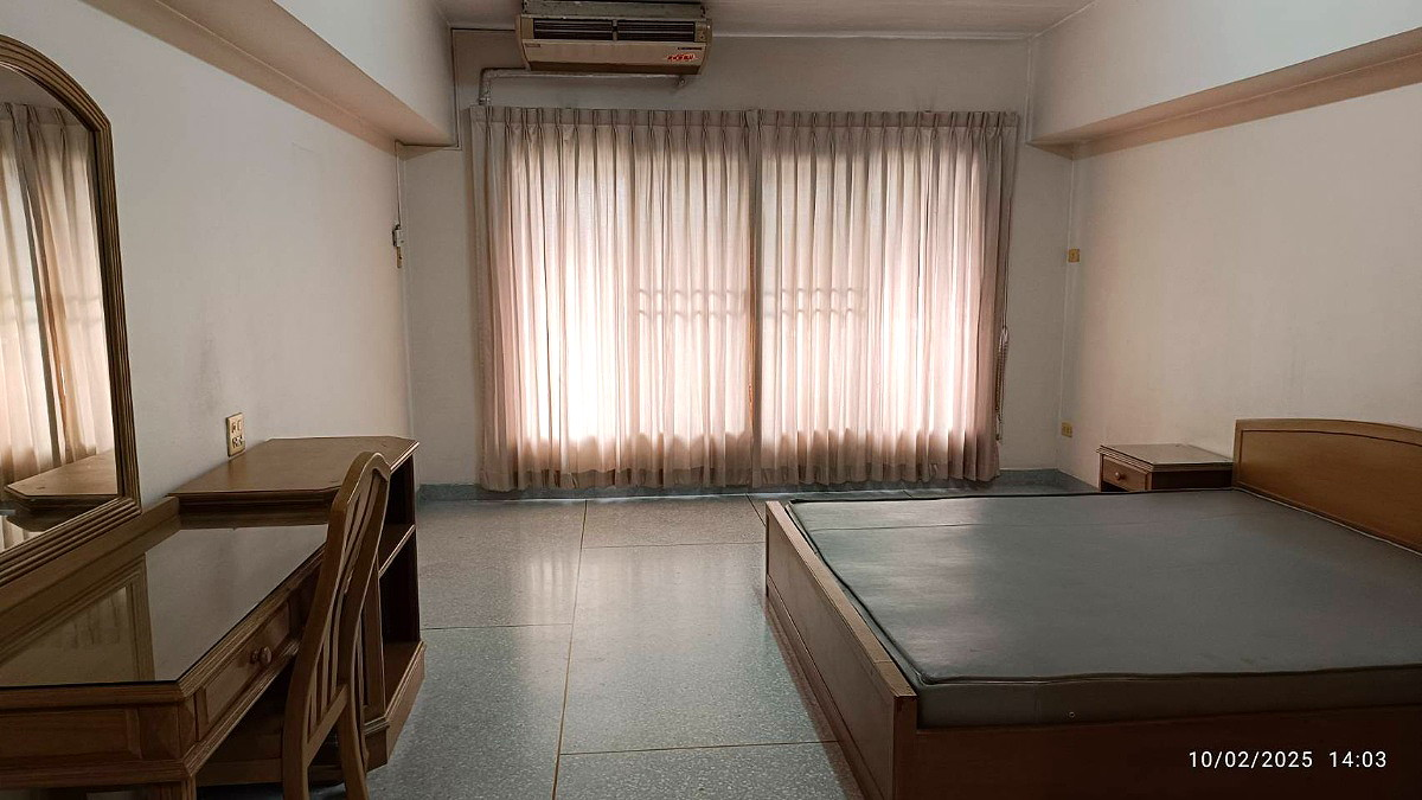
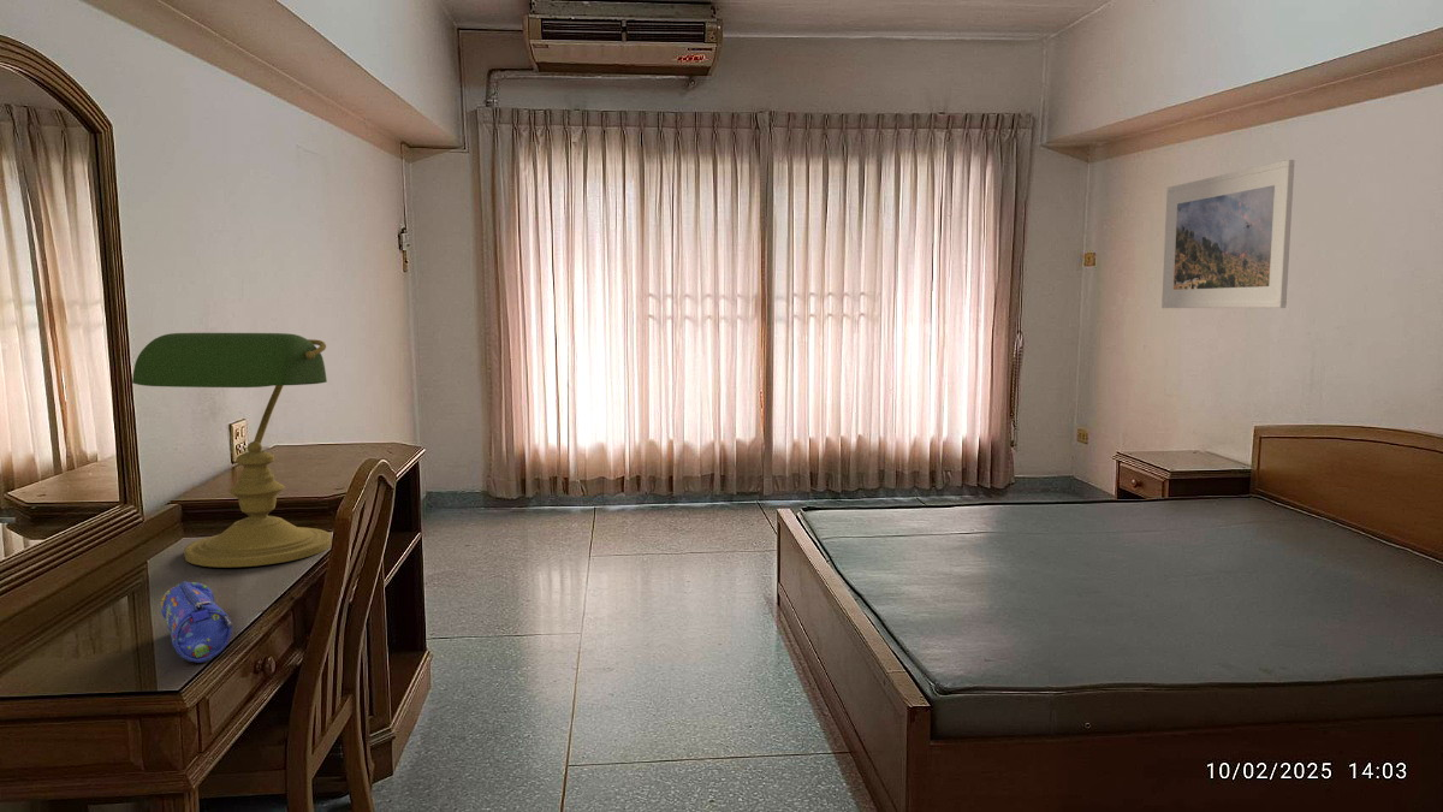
+ desk lamp (248, 445)
+ pencil case (195, 617)
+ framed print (1221, 242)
